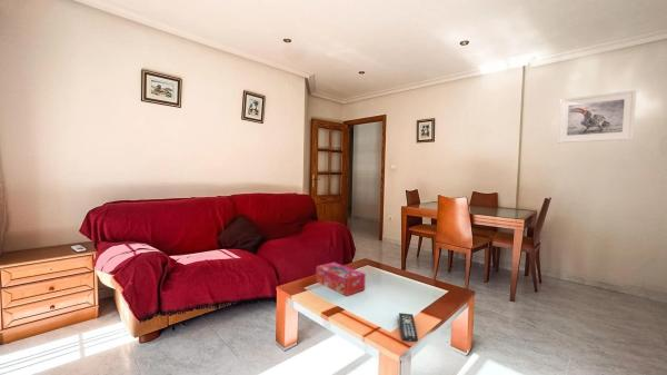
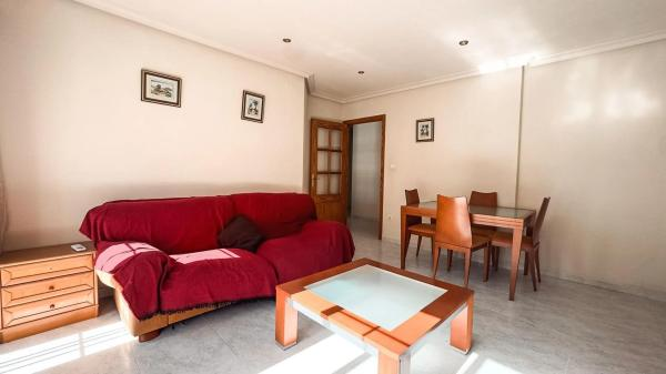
- tissue box (339, 277)
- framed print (594, 118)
- remote control (407, 325)
